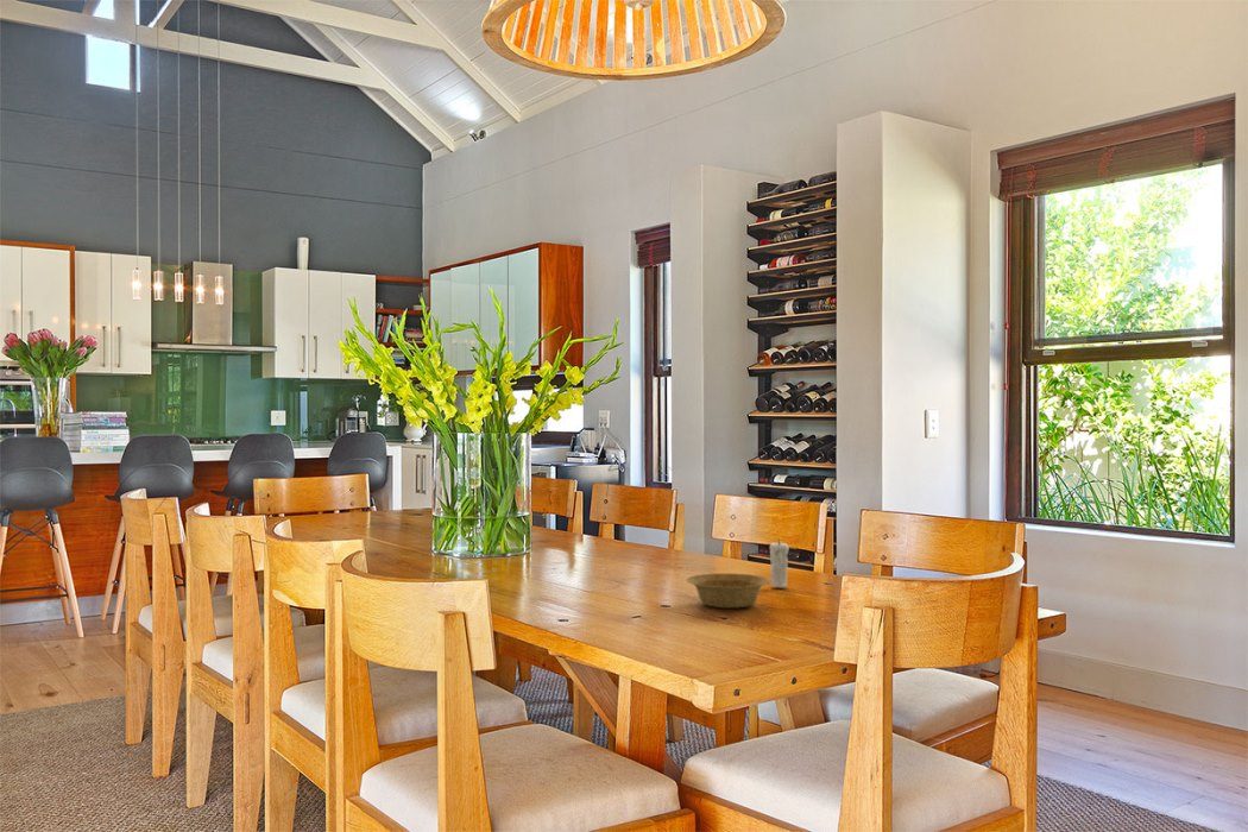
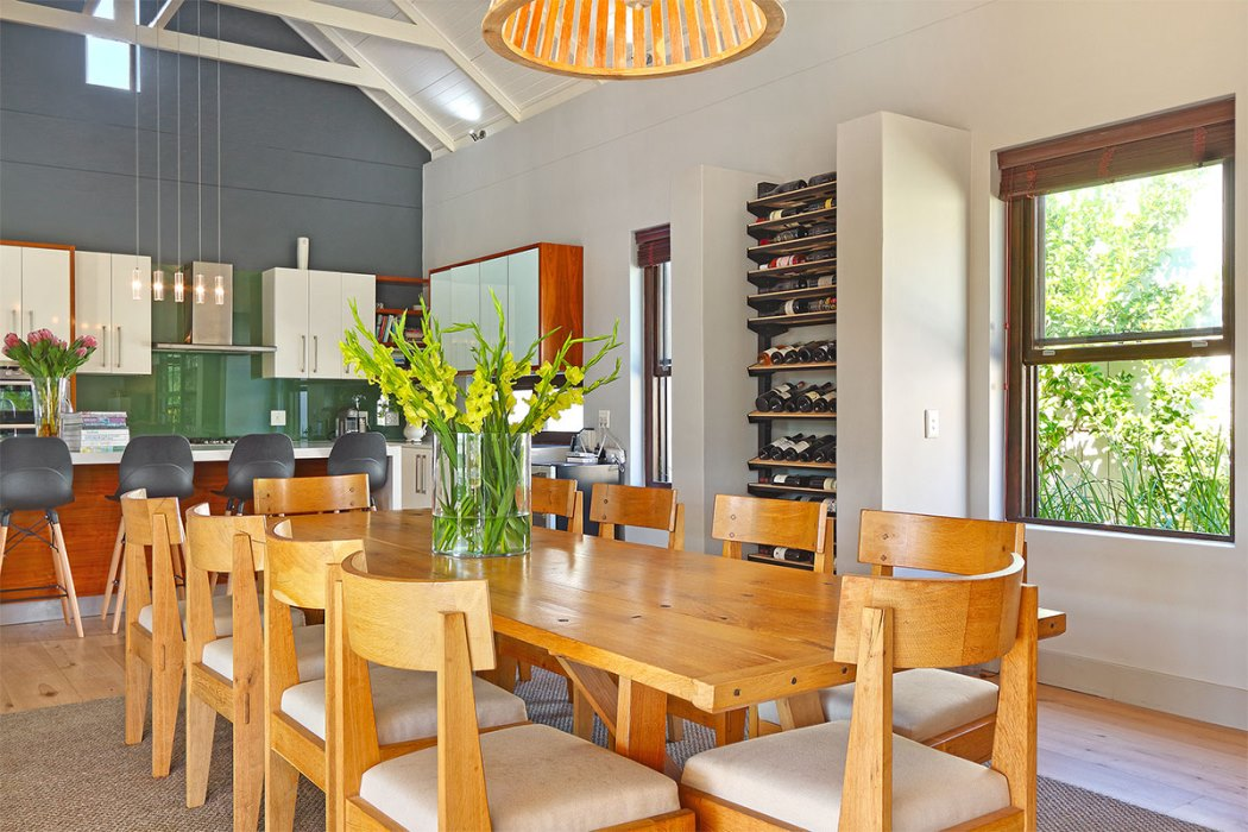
- bowl (727, 592)
- candle (779, 560)
